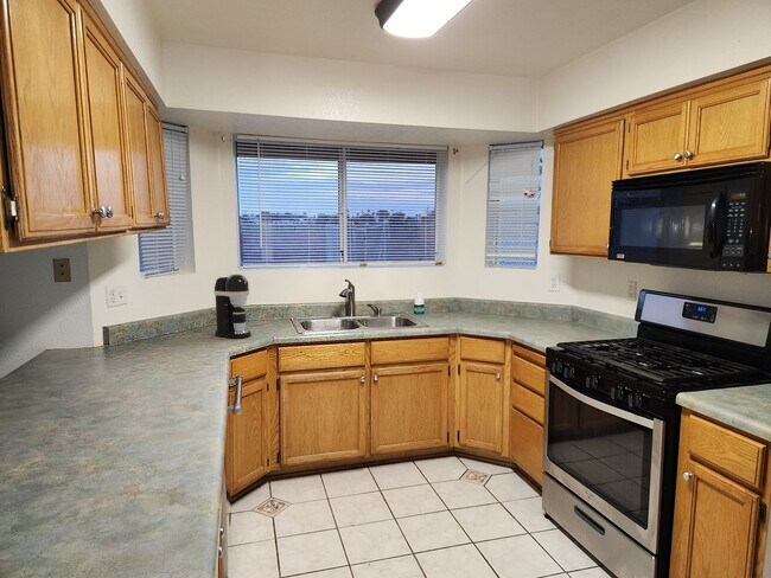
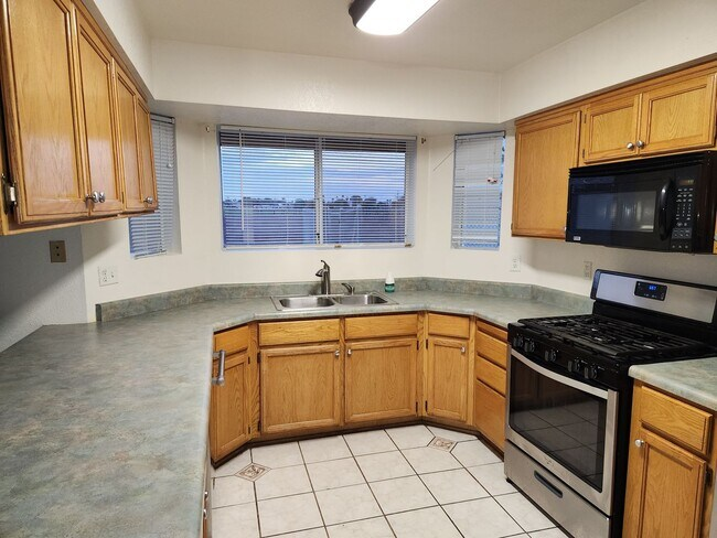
- coffee maker (231, 304)
